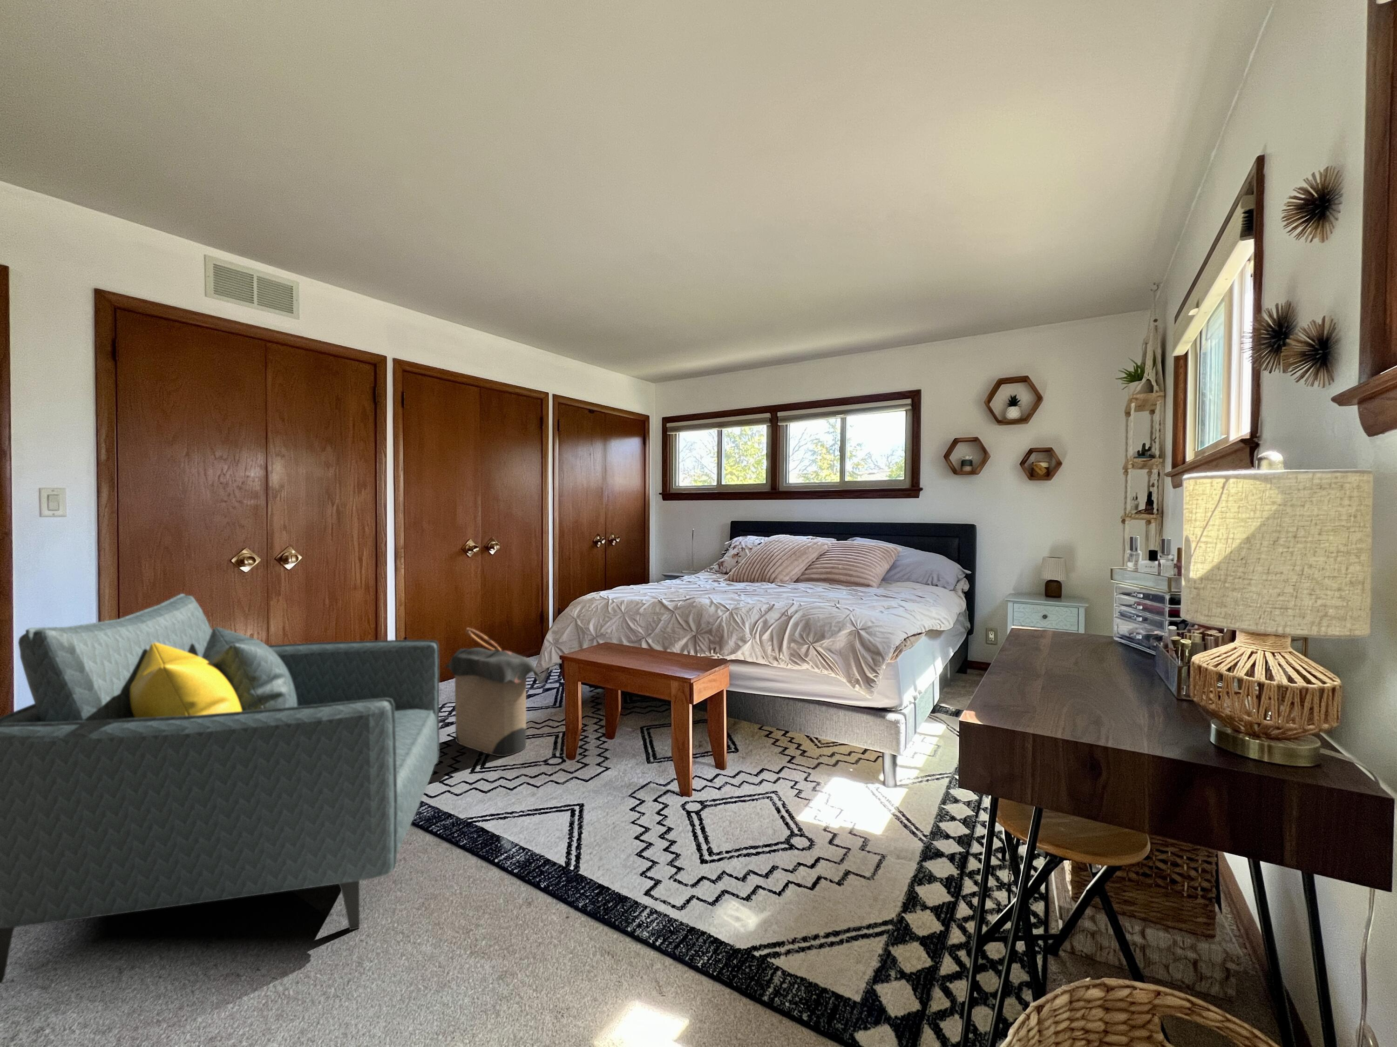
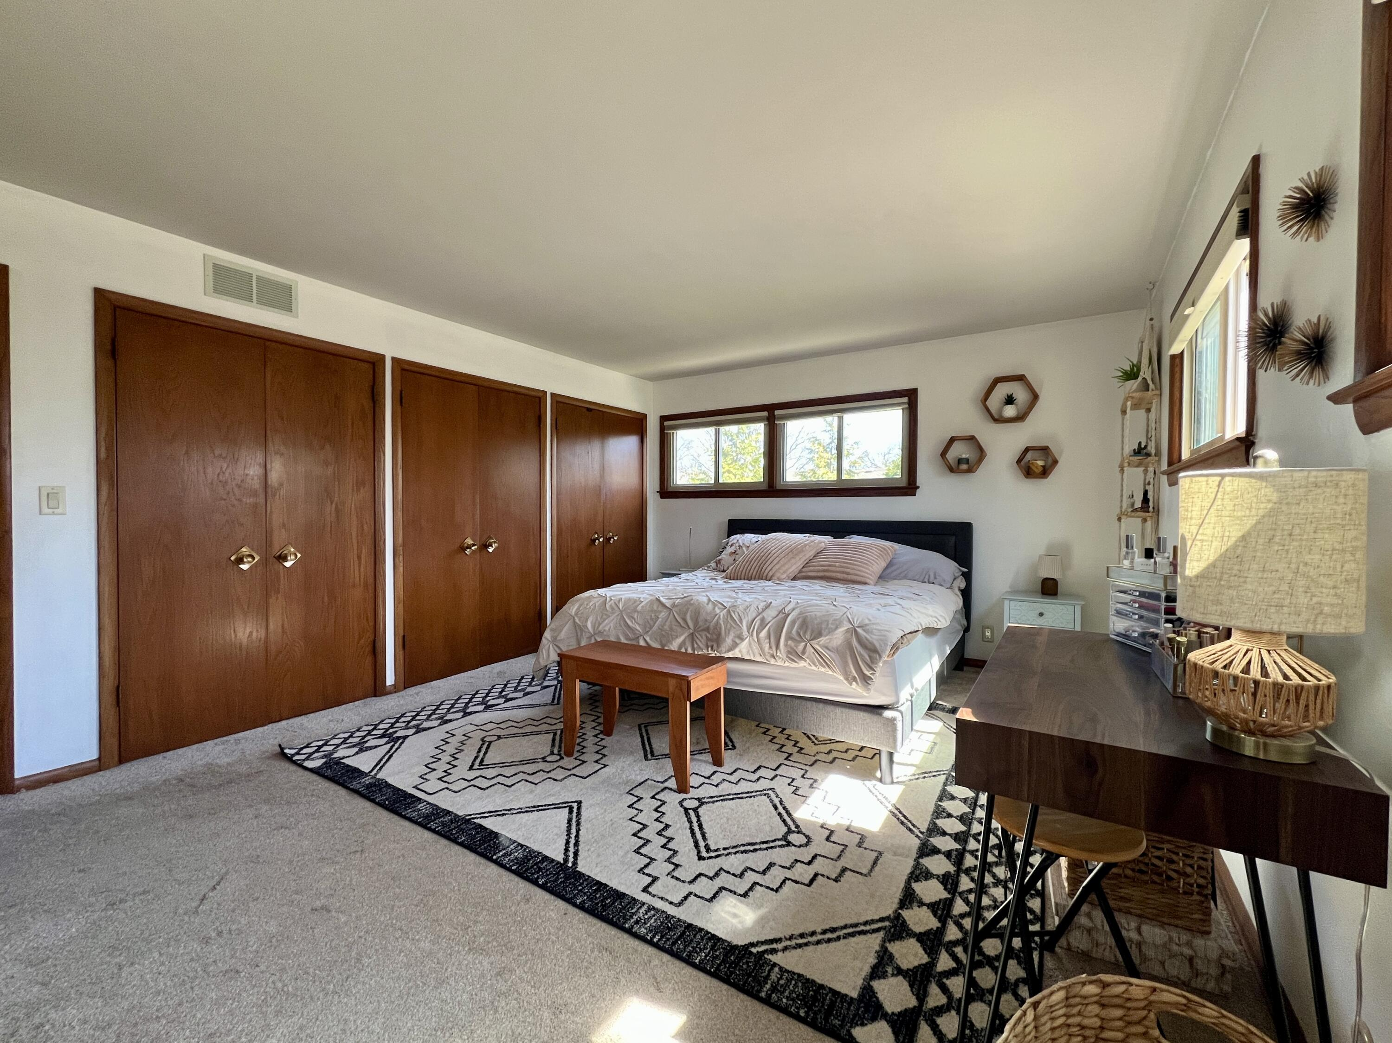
- laundry hamper (493, 685)
- armchair (258, 737)
